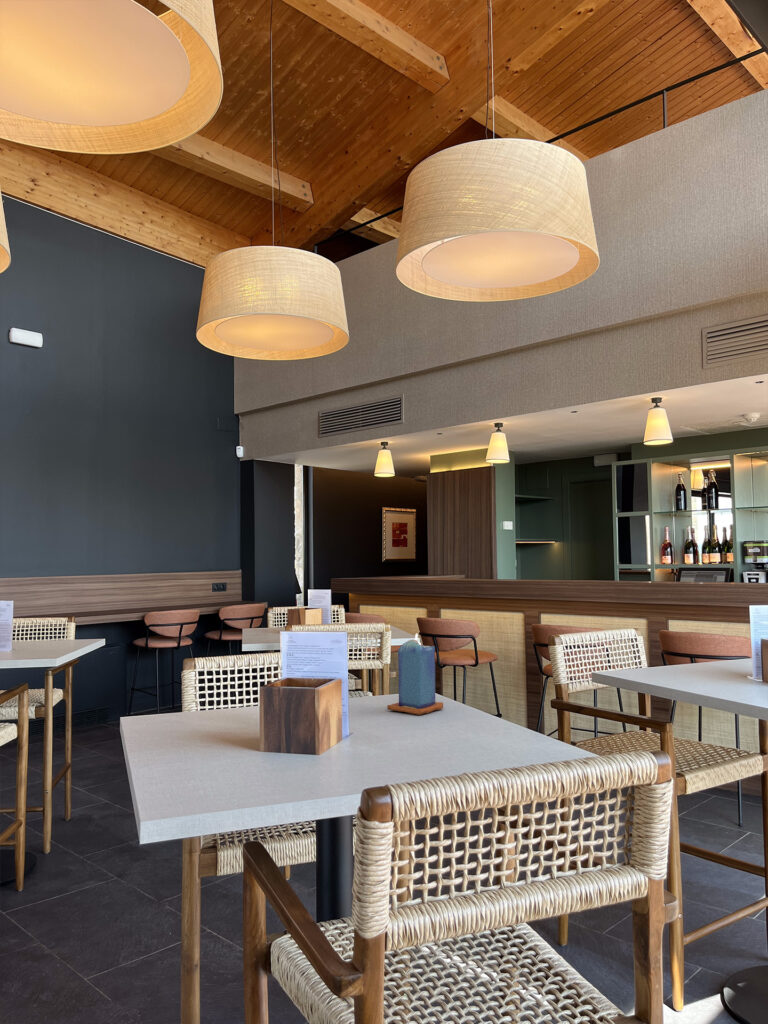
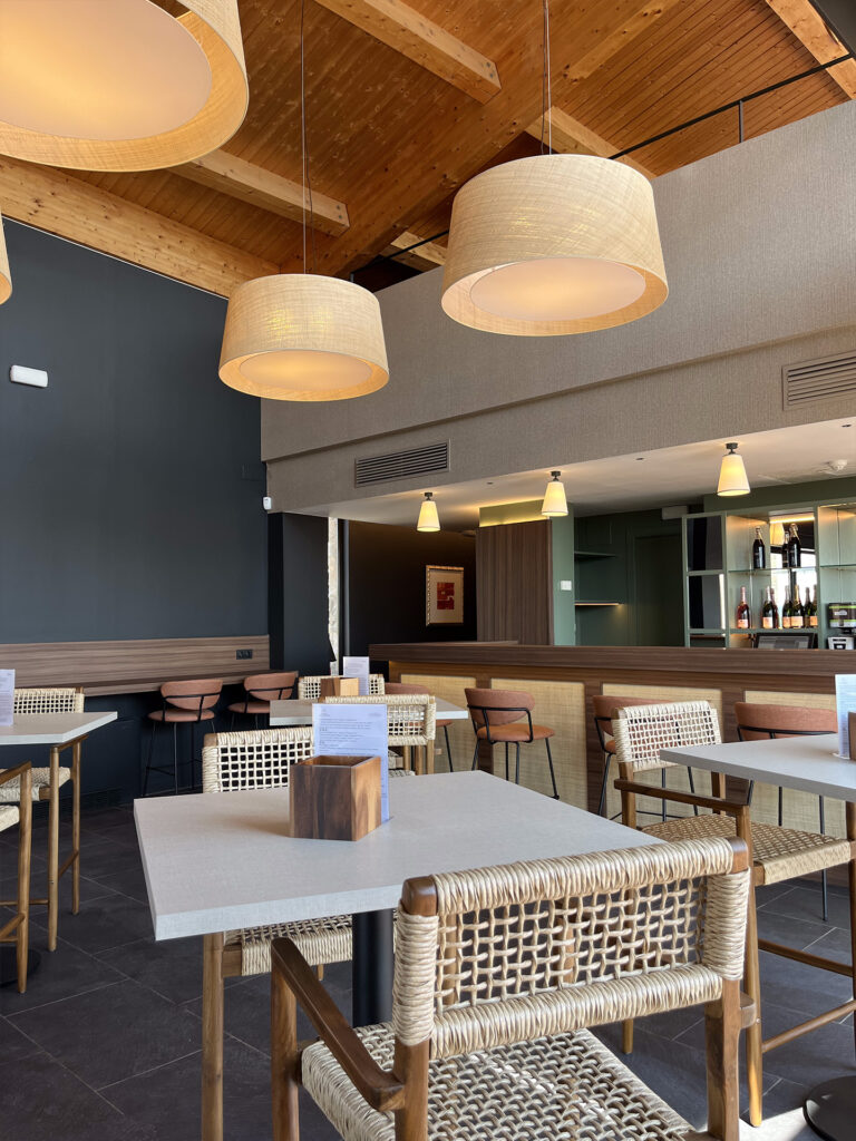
- candle (415, 671)
